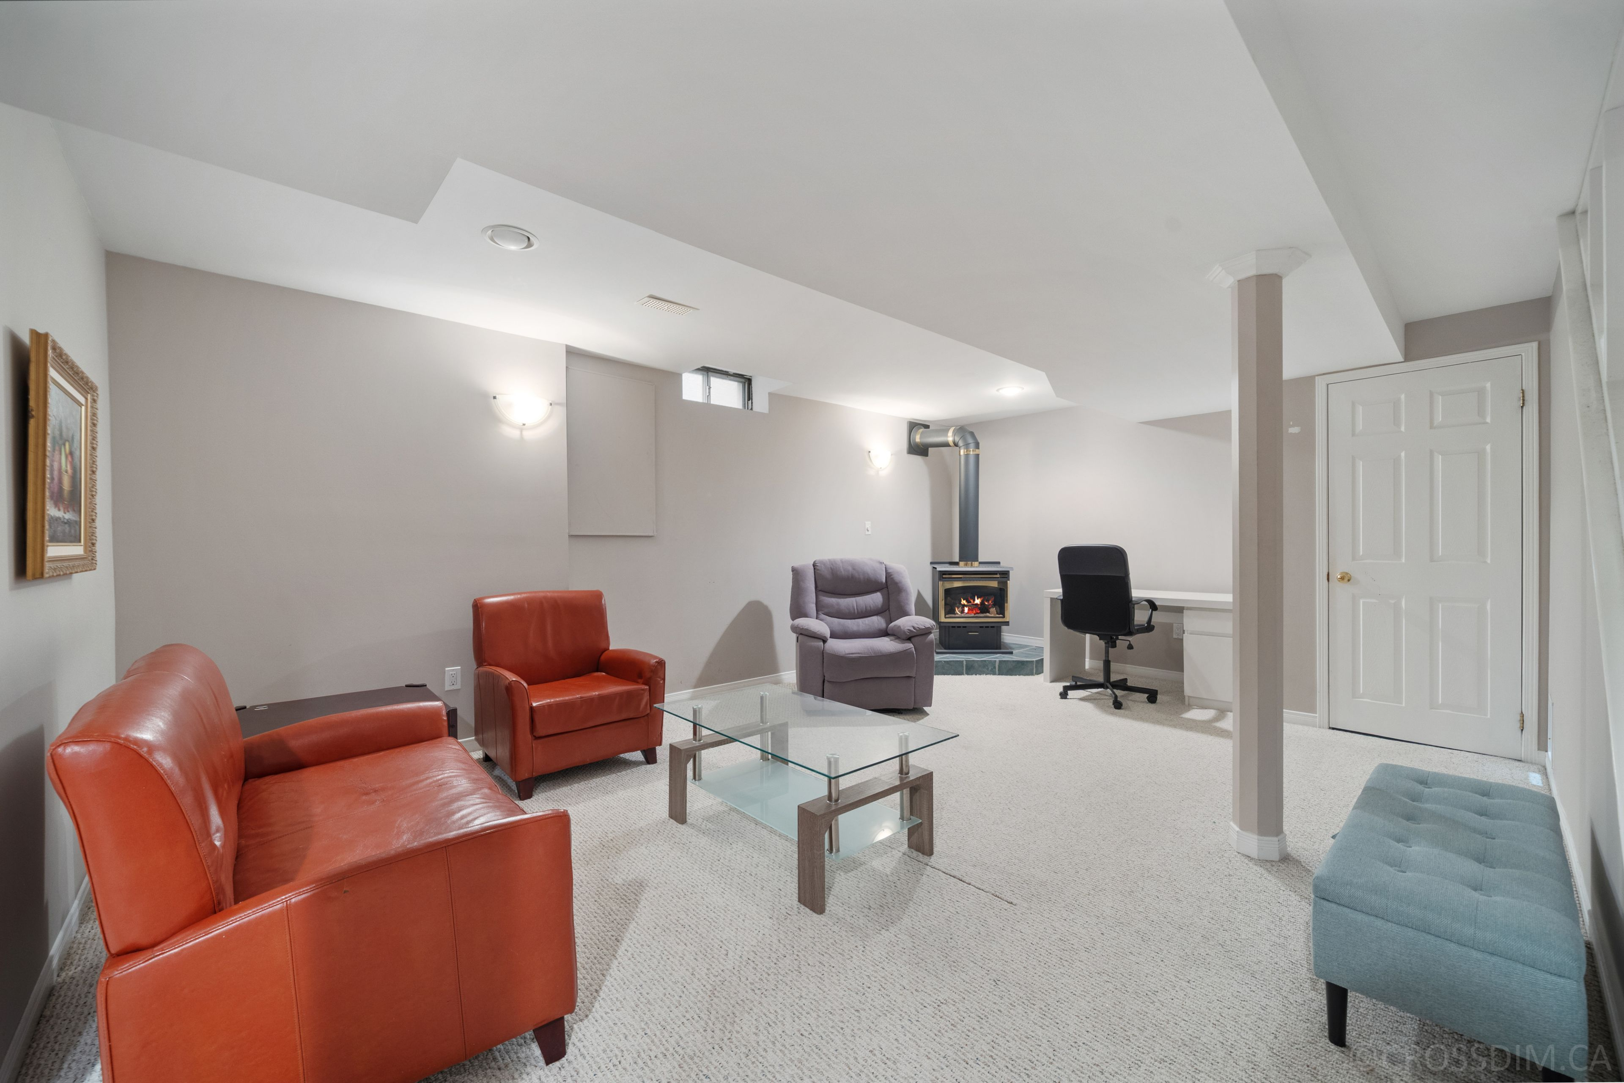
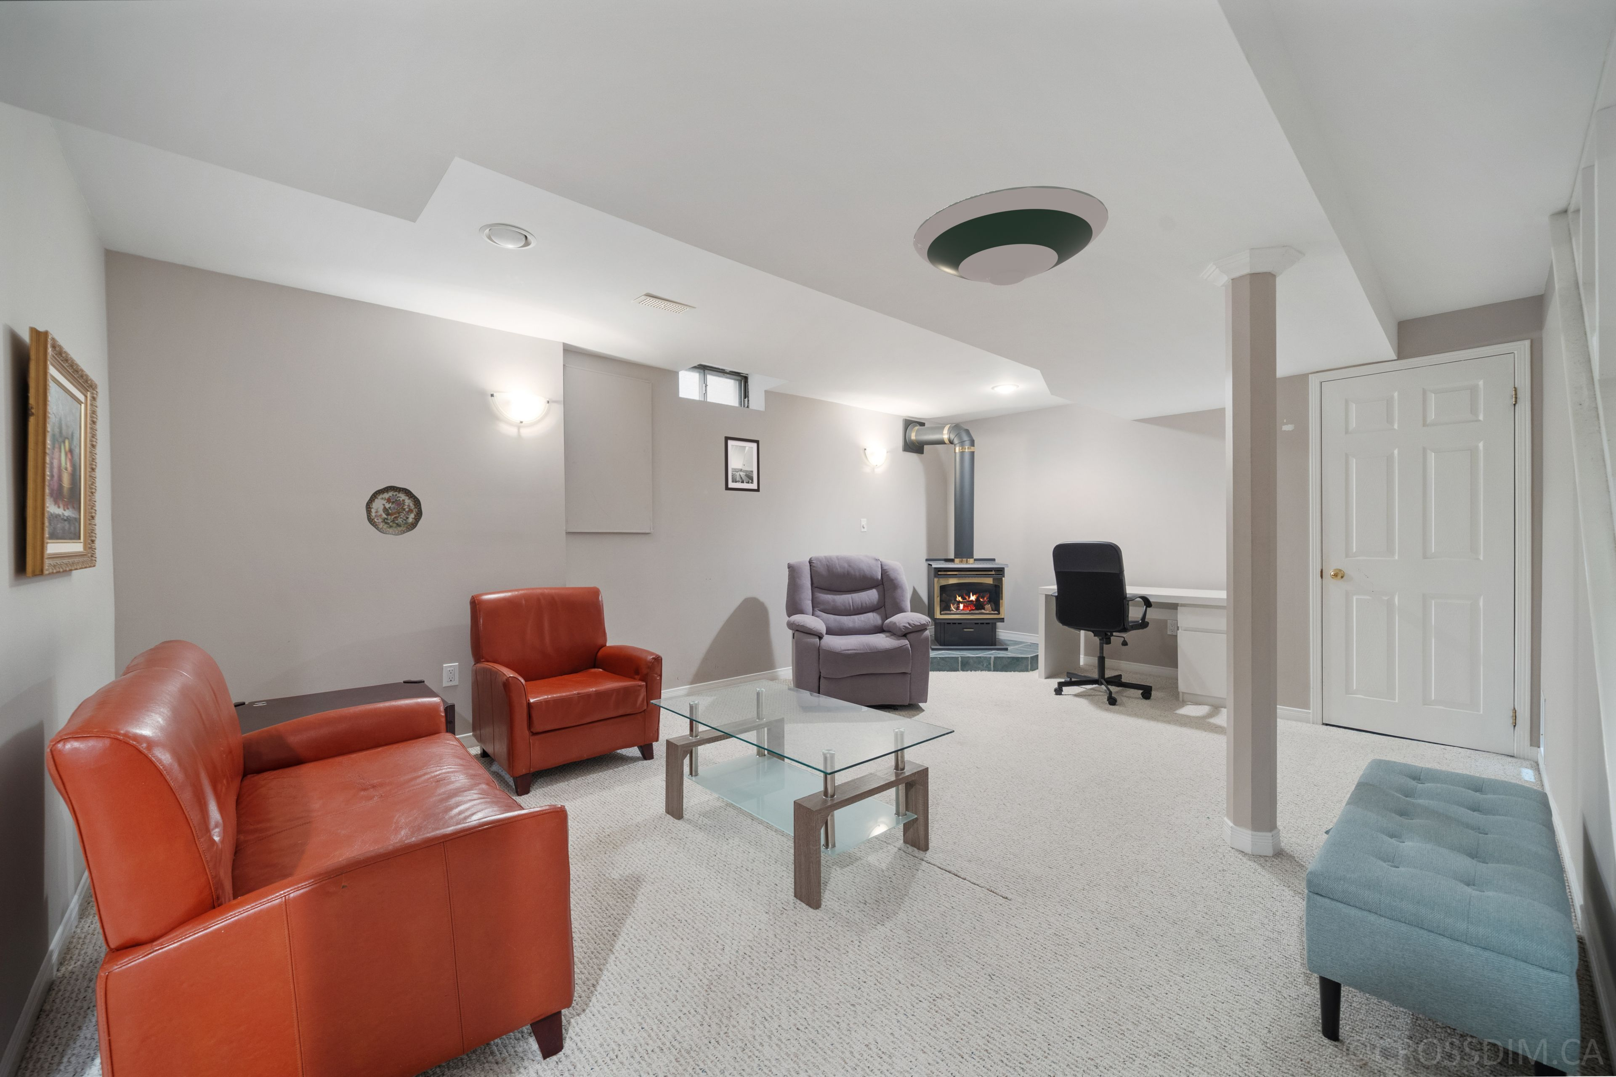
+ decorative plate (394, 511)
+ wall art (742, 464)
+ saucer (1008, 257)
